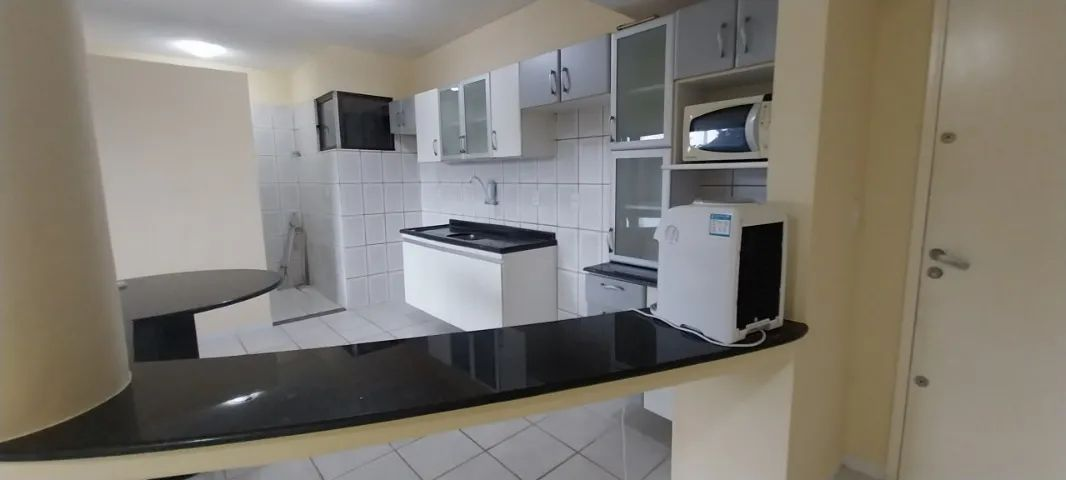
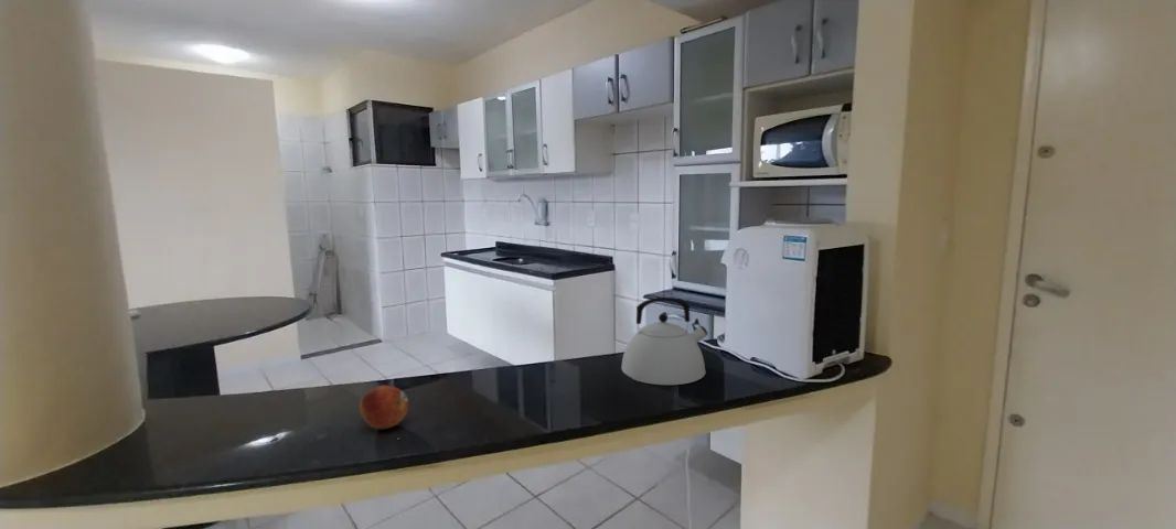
+ kettle (664, 334)
+ fruit (385, 407)
